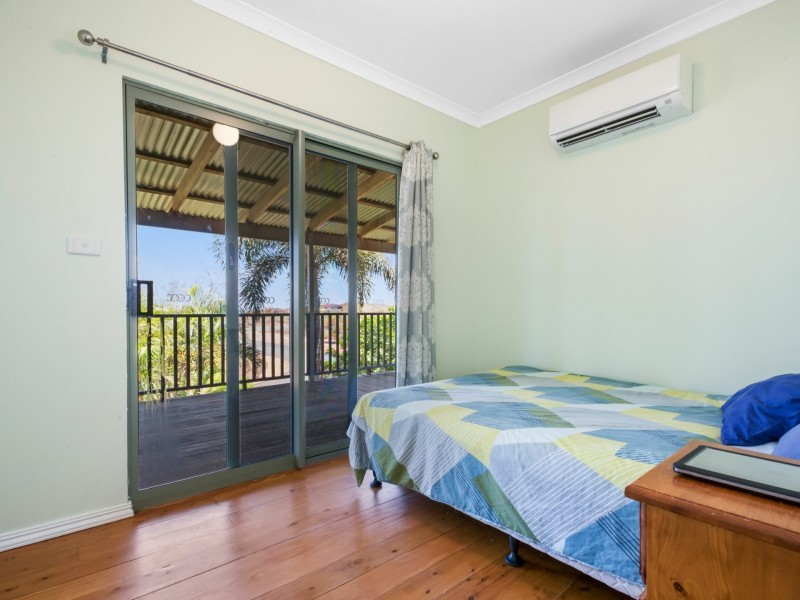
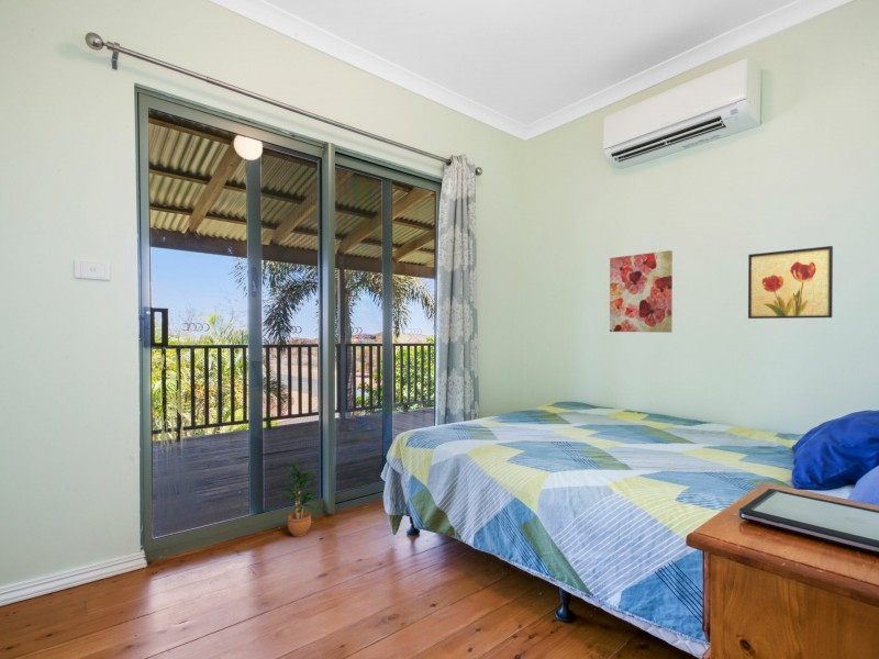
+ wall art (638, 293)
+ potted plant (300, 494)
+ wall art (788, 284)
